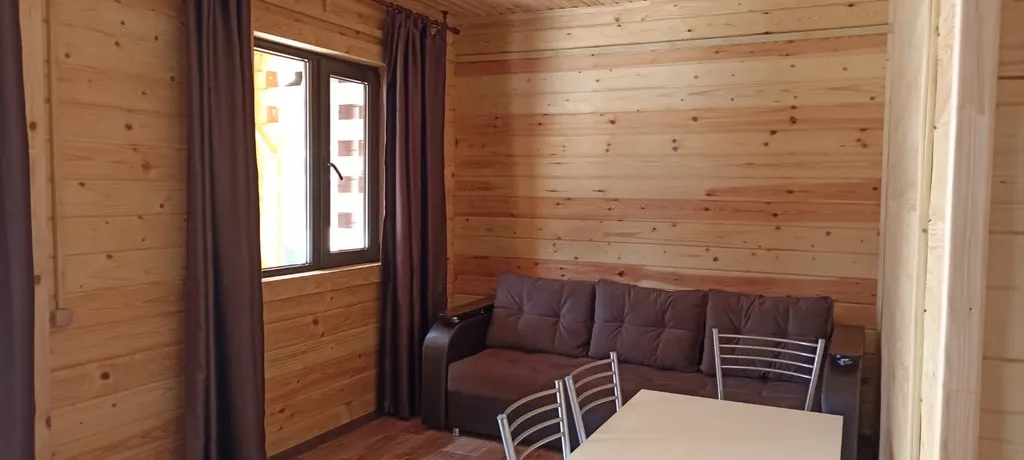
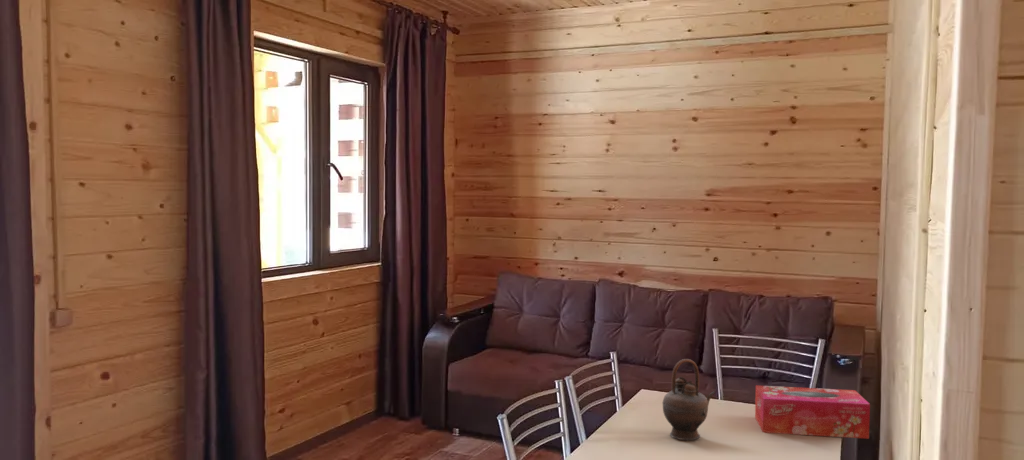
+ tissue box (809, 410)
+ teapot (690, 398)
